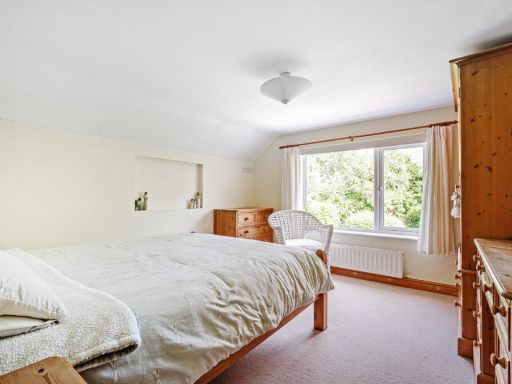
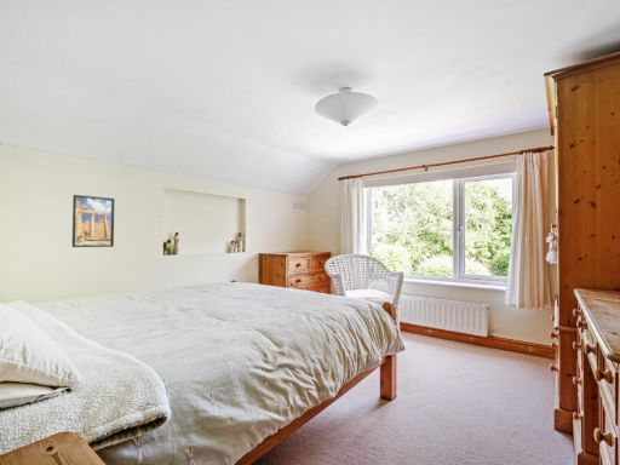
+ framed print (93, 222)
